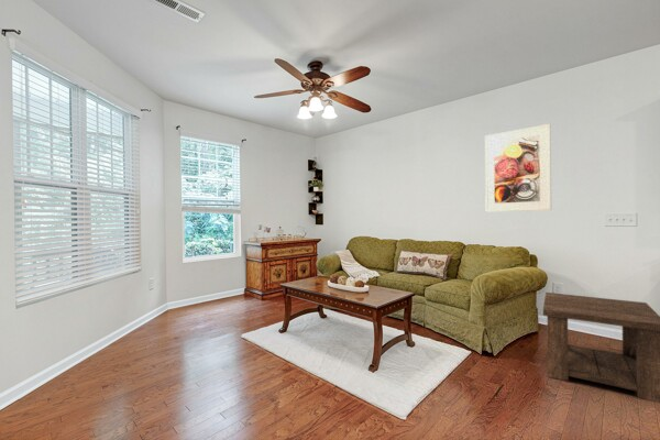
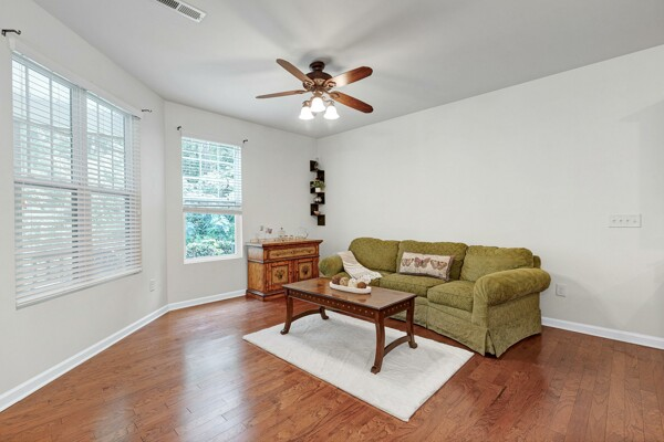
- side table (595, 349)
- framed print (516, 170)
